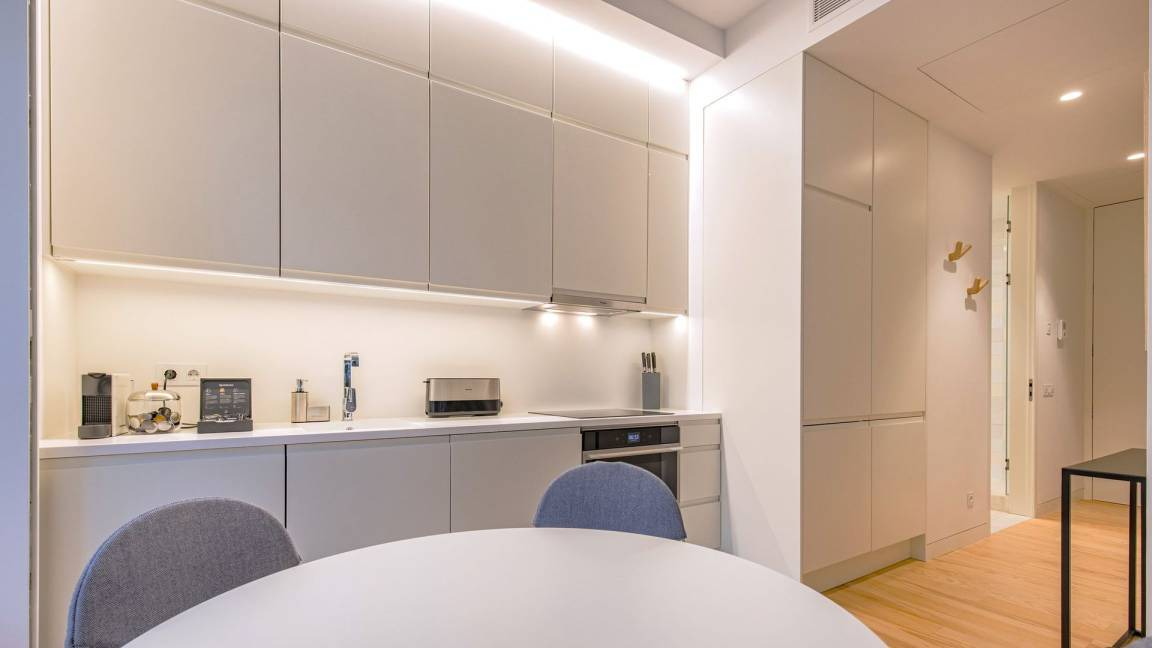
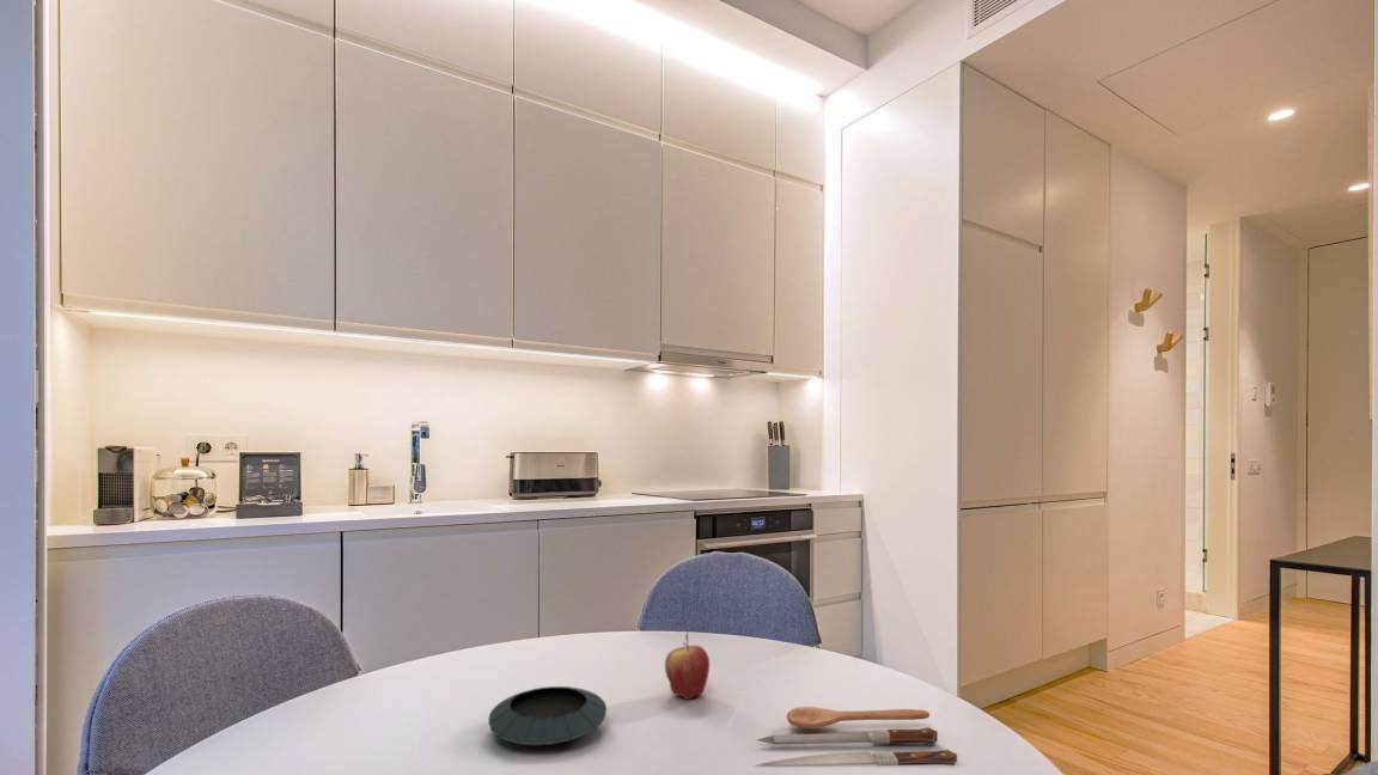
+ fruit (687, 660)
+ spoon (845, 734)
+ saucer (548, 709)
